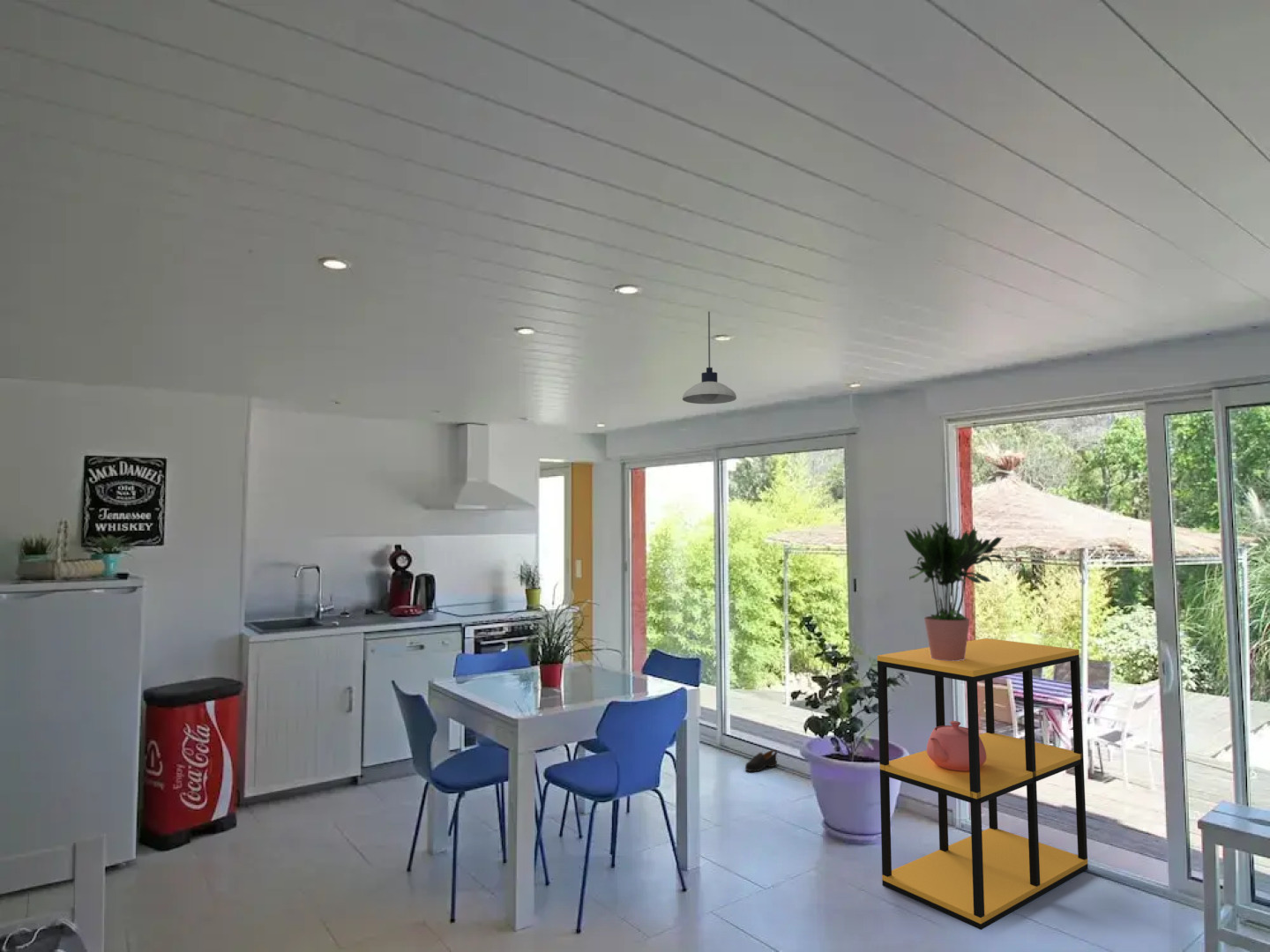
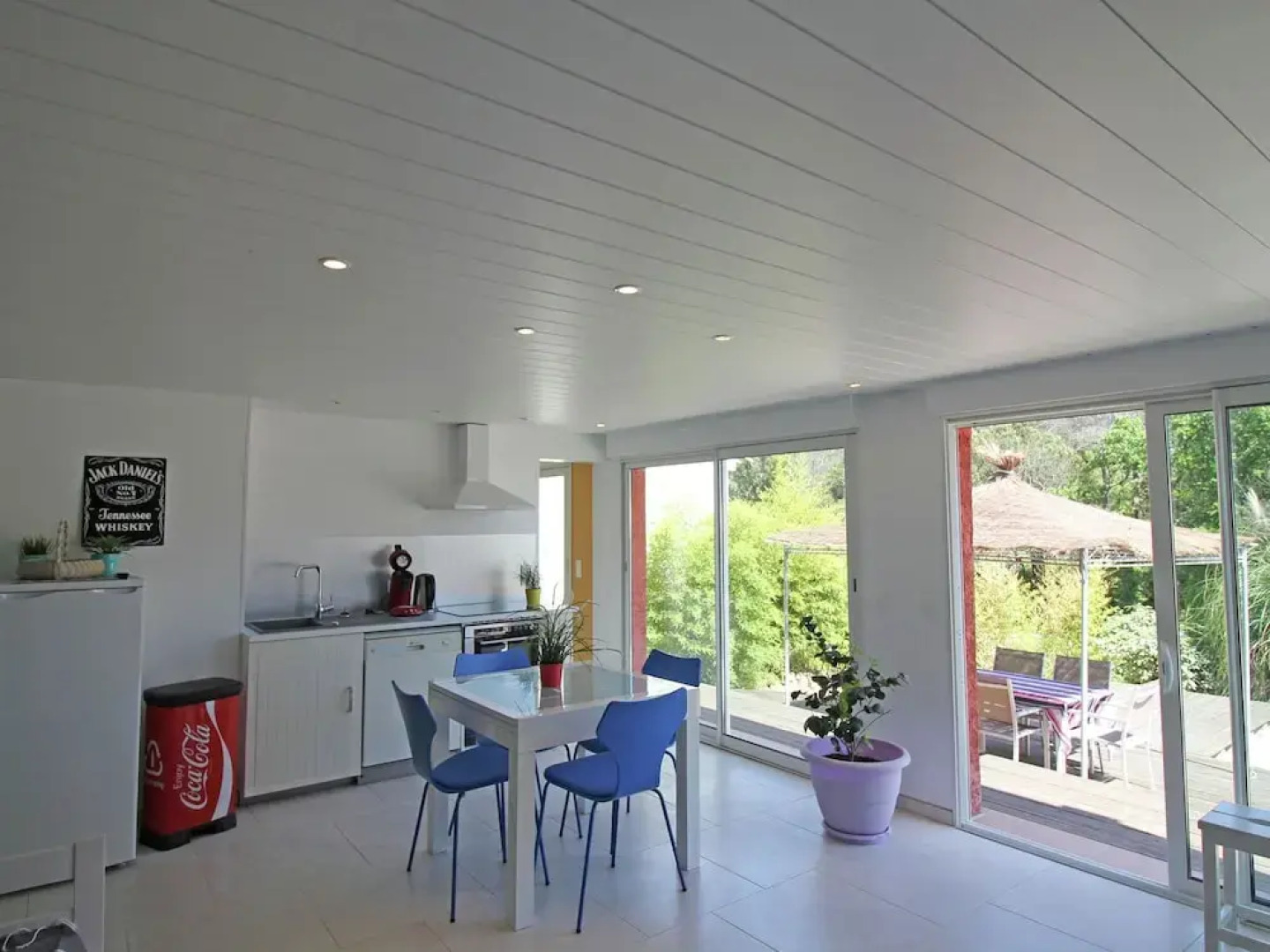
- shelving unit (983, 763)
- potted plant (946, 588)
- shoe (760, 760)
- pendant light (708, 356)
